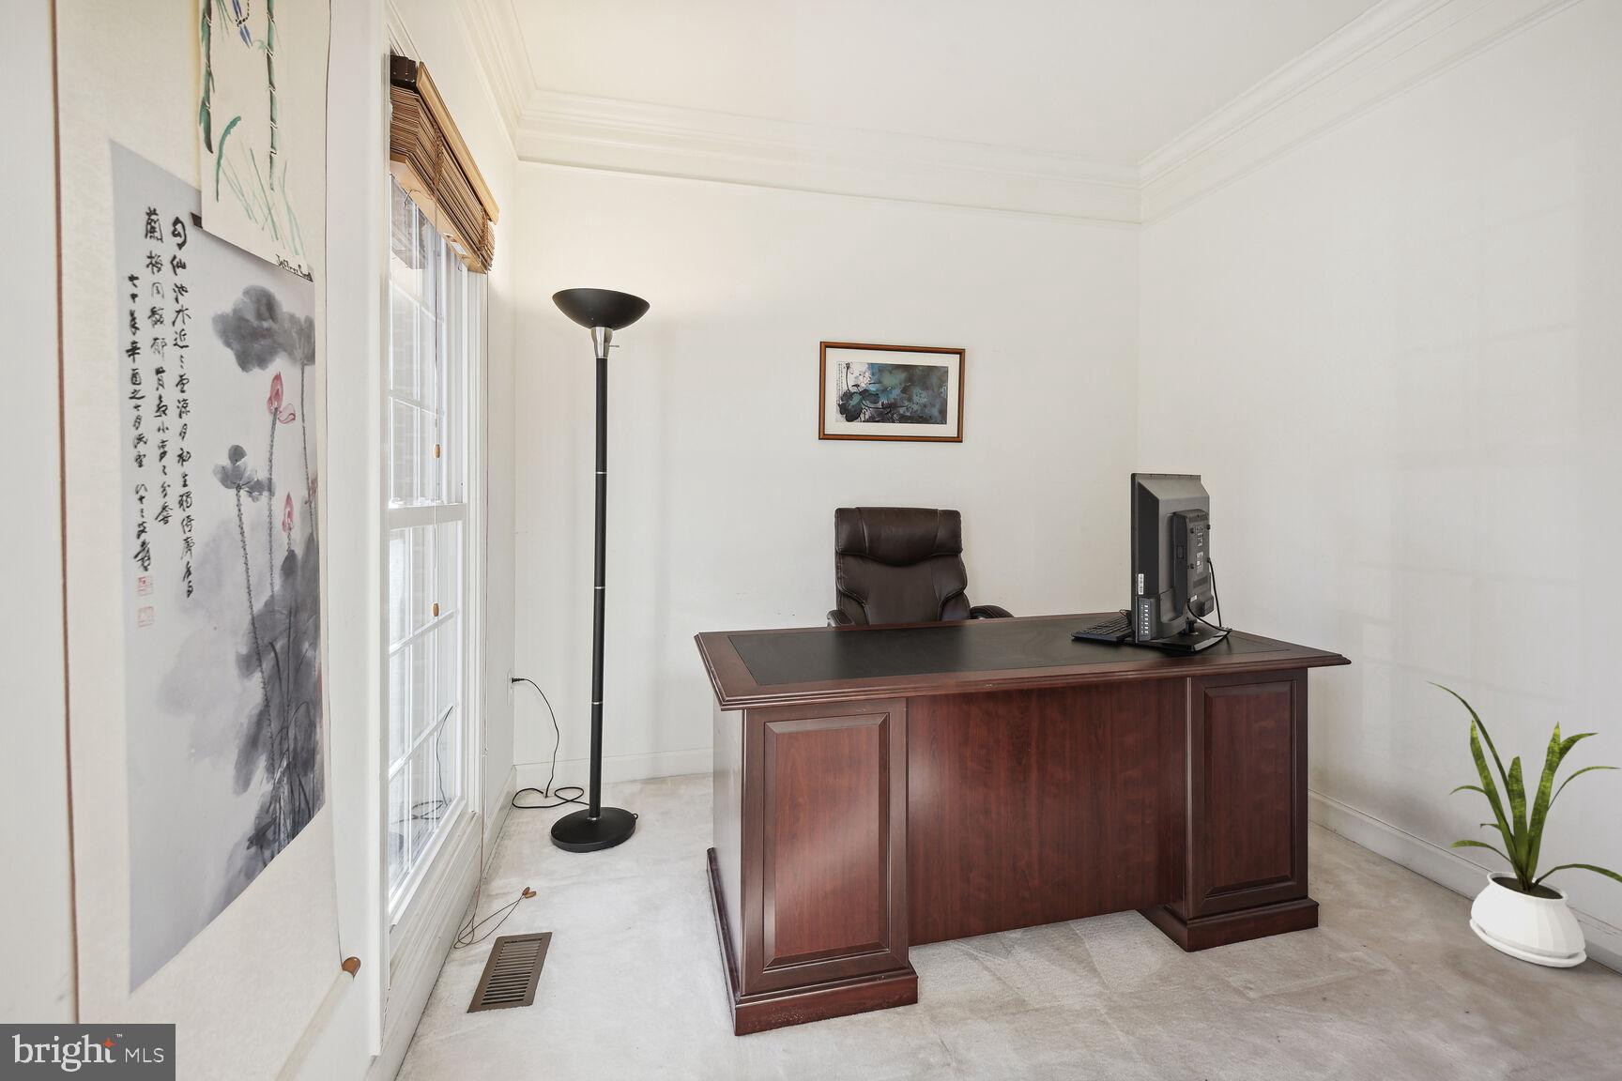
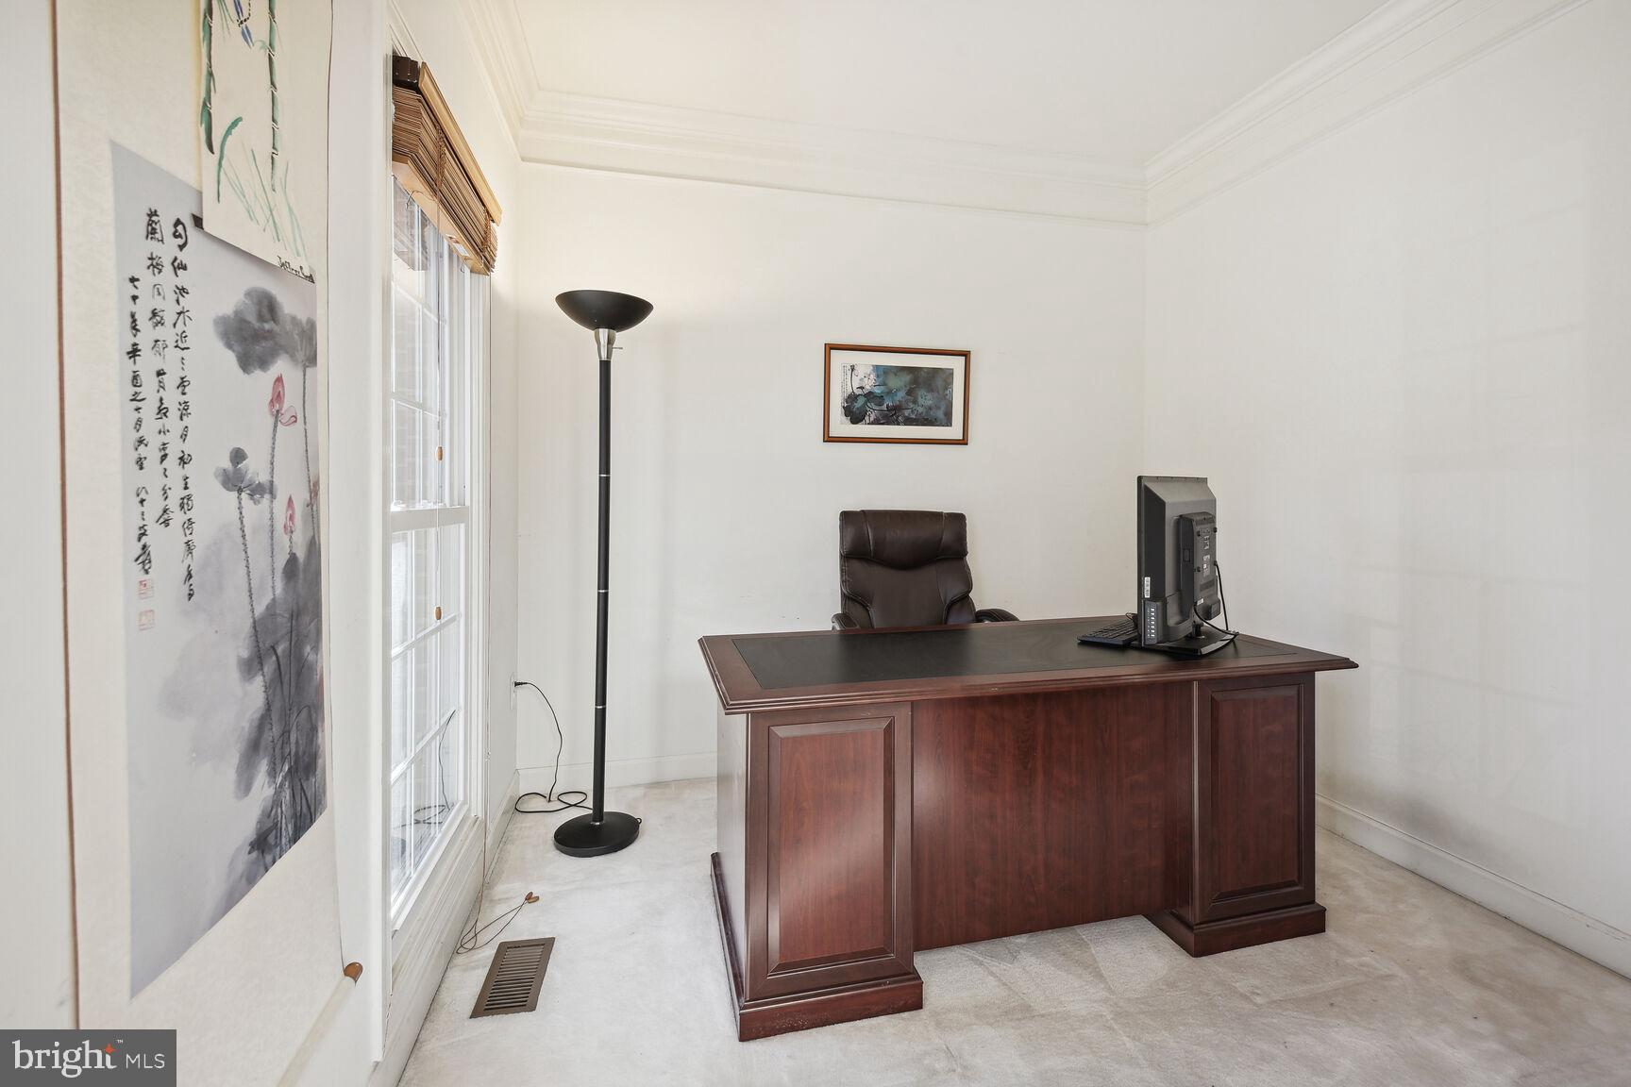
- house plant (1516, 818)
